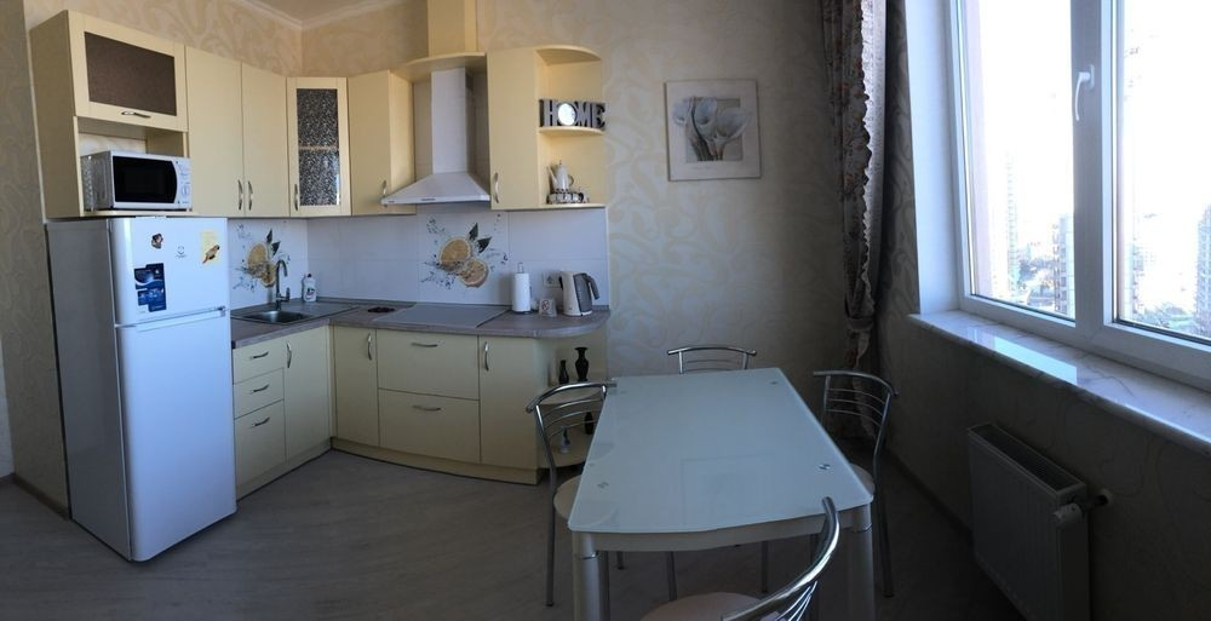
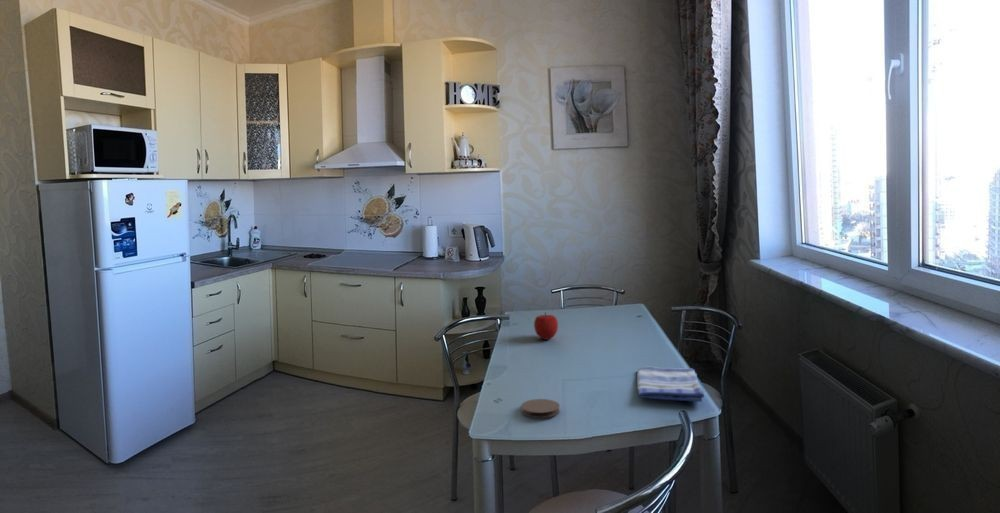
+ coaster (540, 408)
+ dish towel (668, 382)
+ fruit (546, 325)
